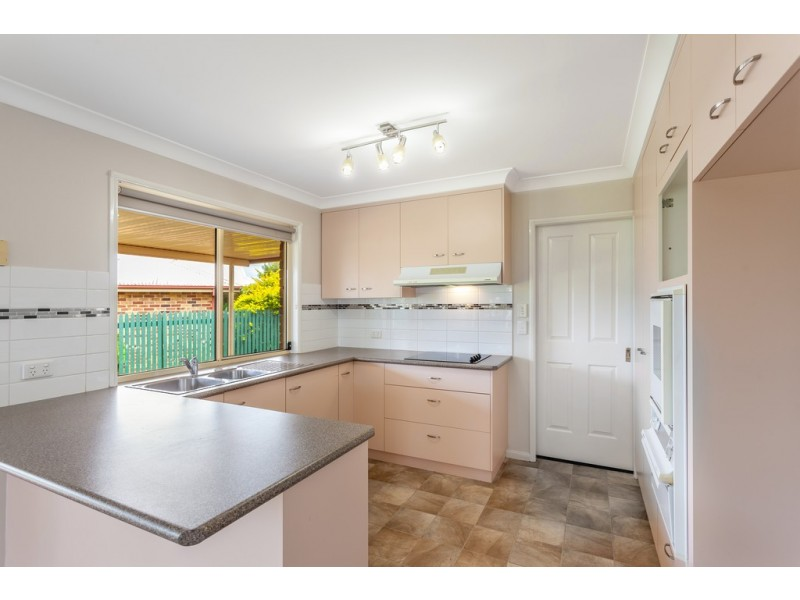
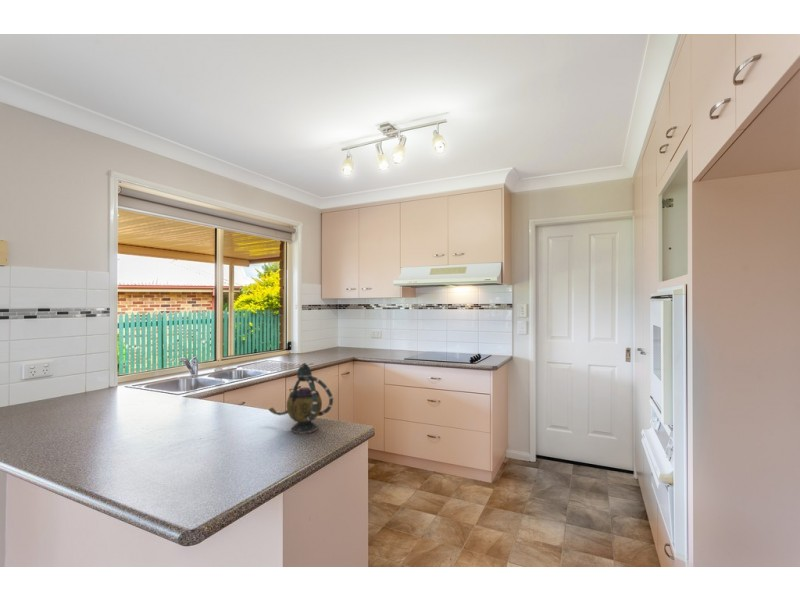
+ teapot (296, 394)
